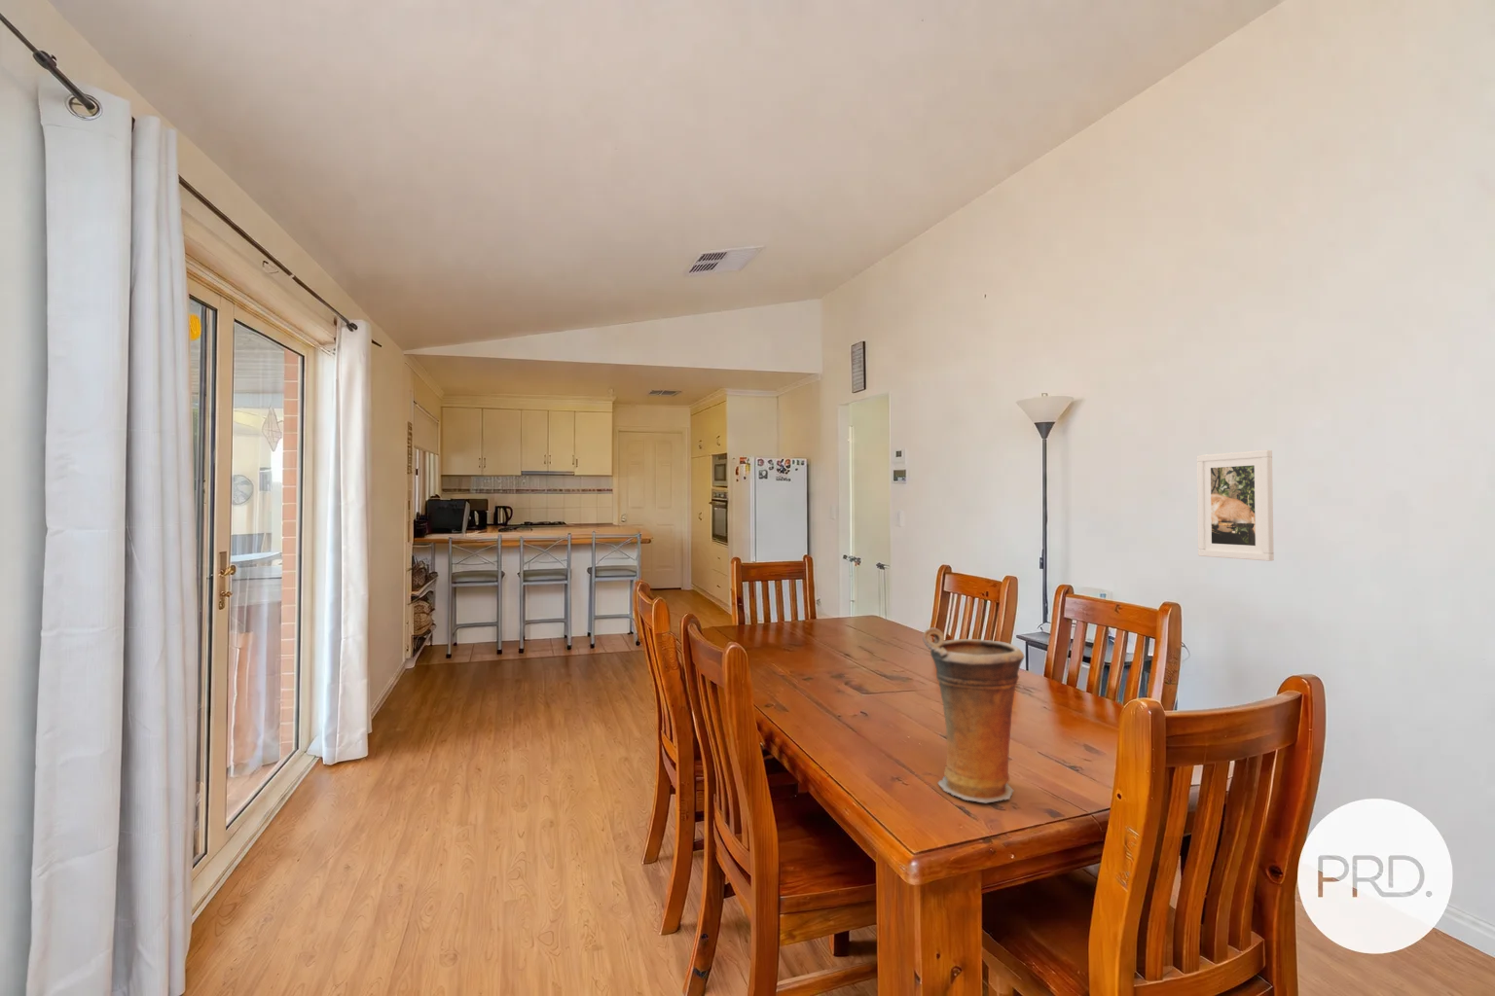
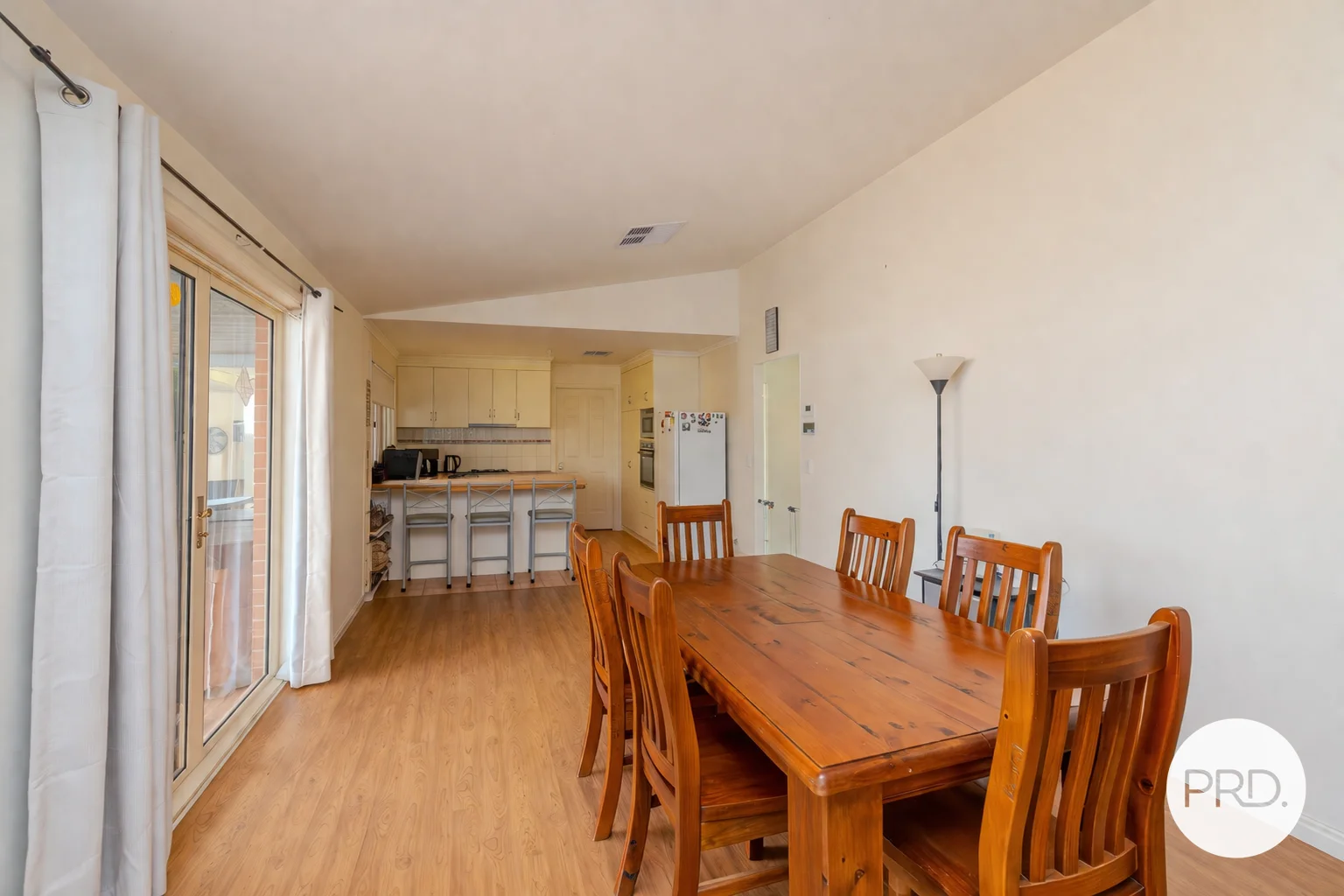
- vase (972, 705)
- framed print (1234, 505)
